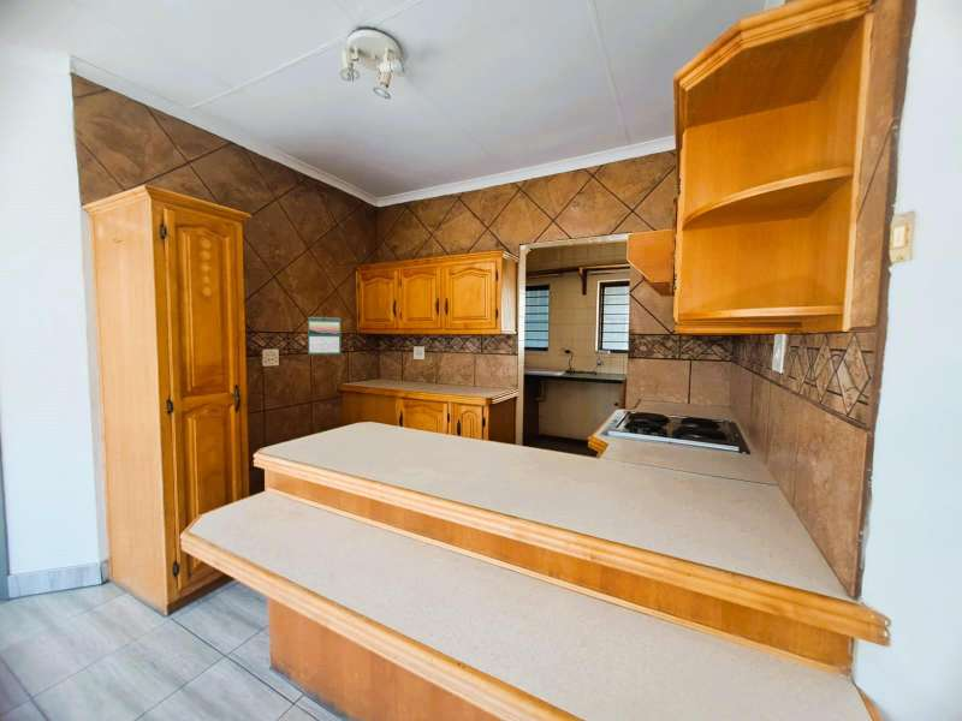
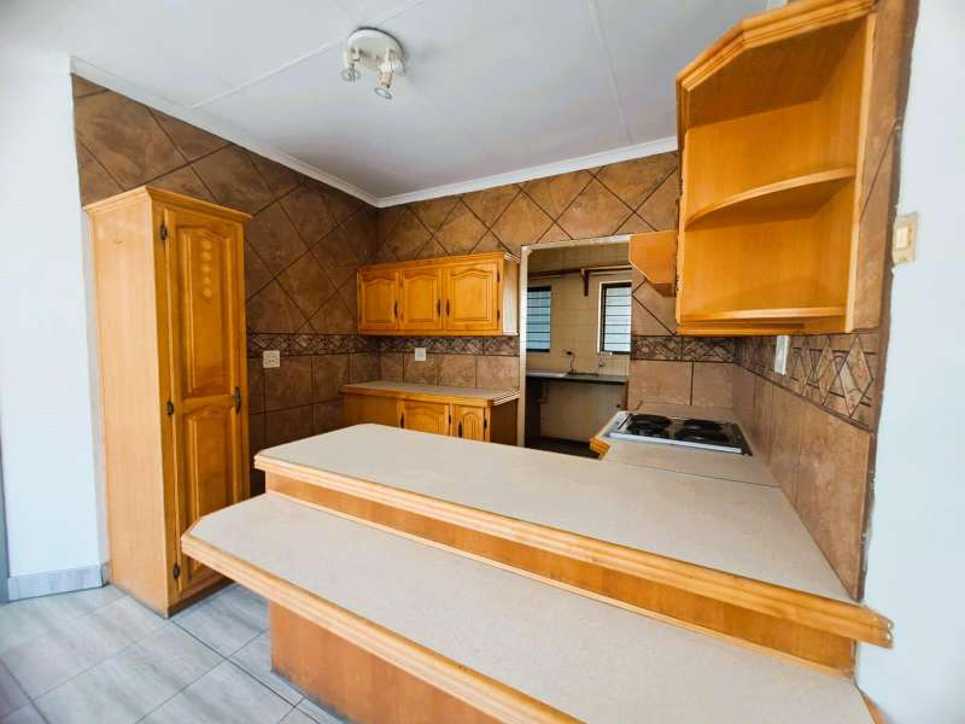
- calendar (323, 335)
